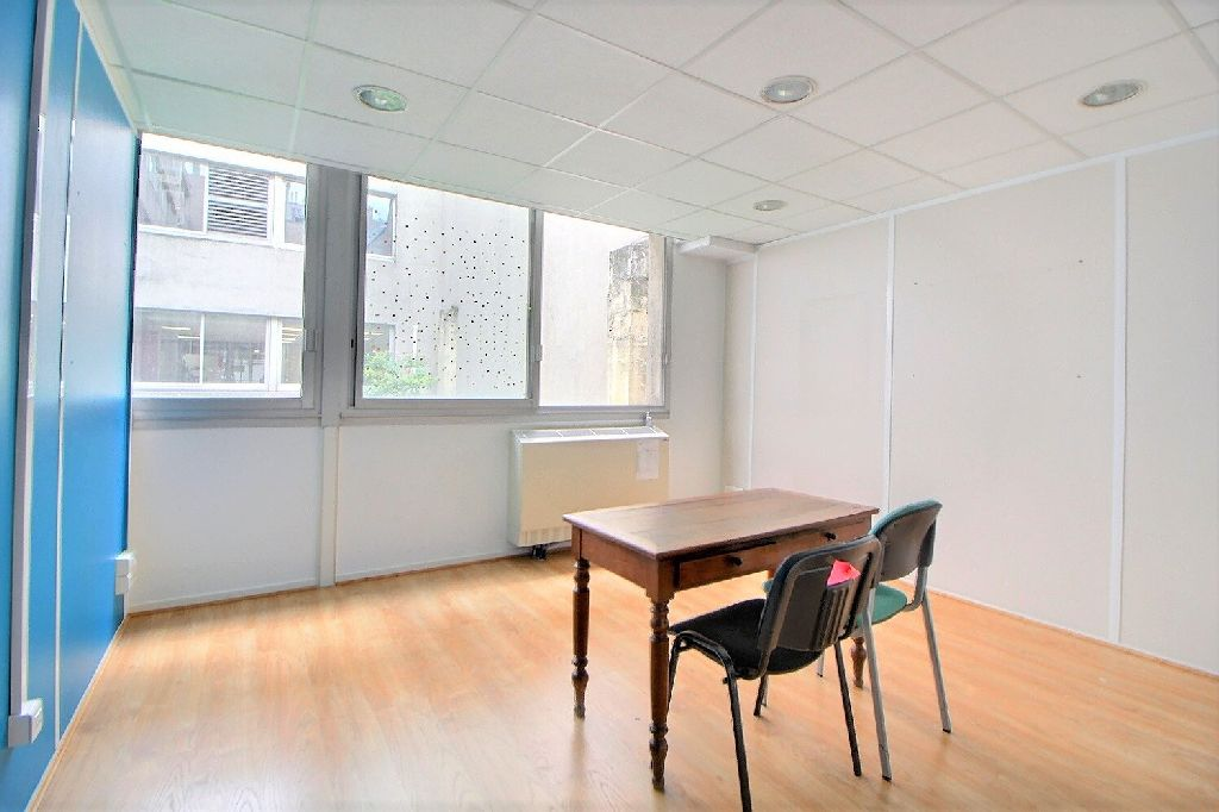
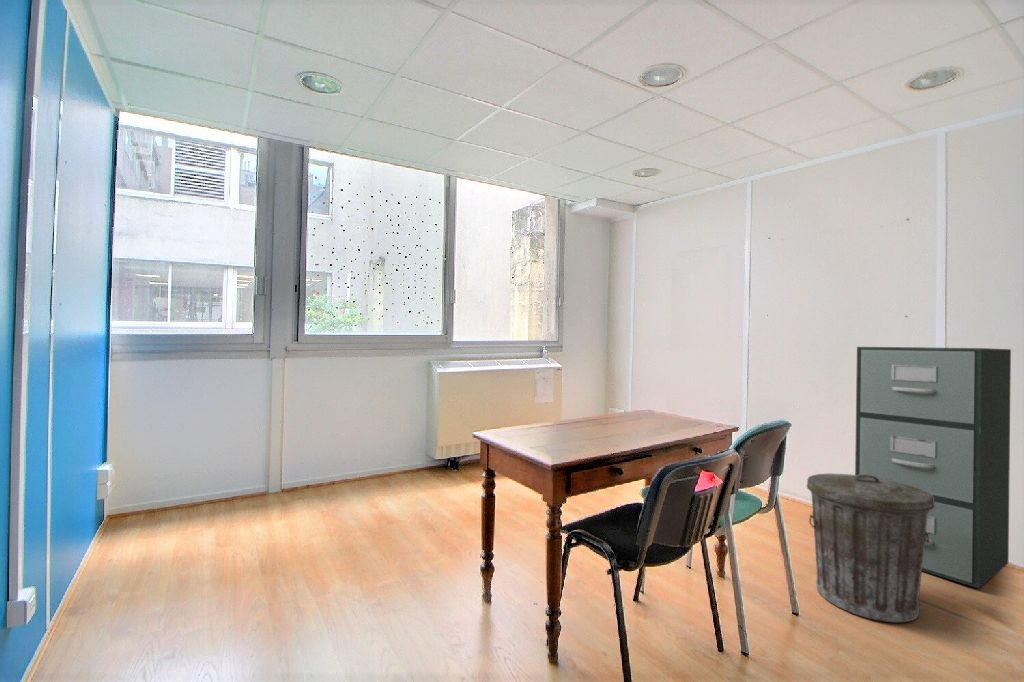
+ trash can (866, 537)
+ filing cabinet (929, 452)
